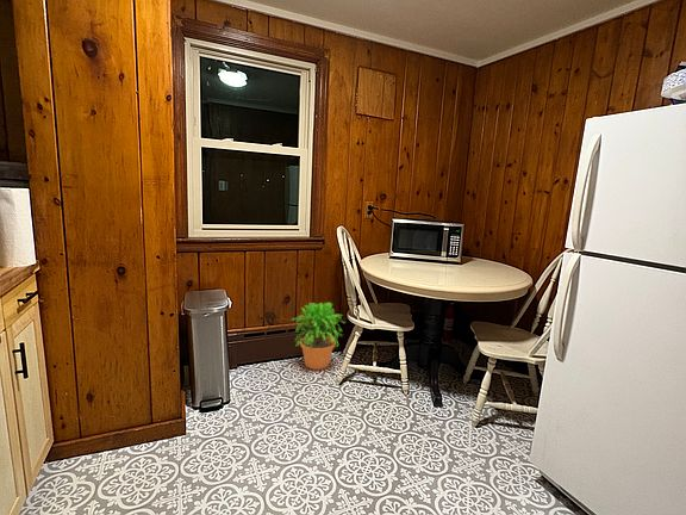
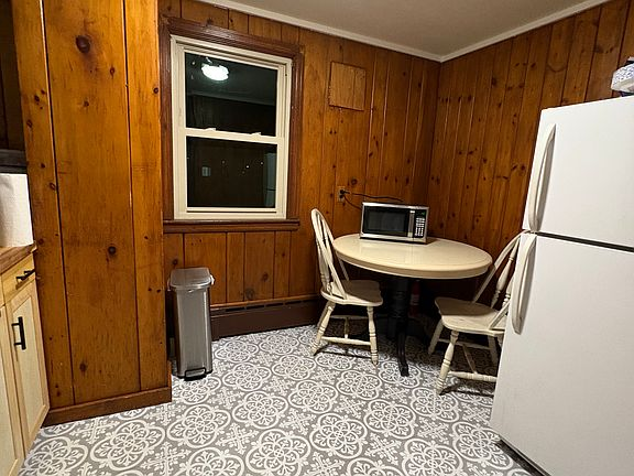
- potted plant (317, 331)
